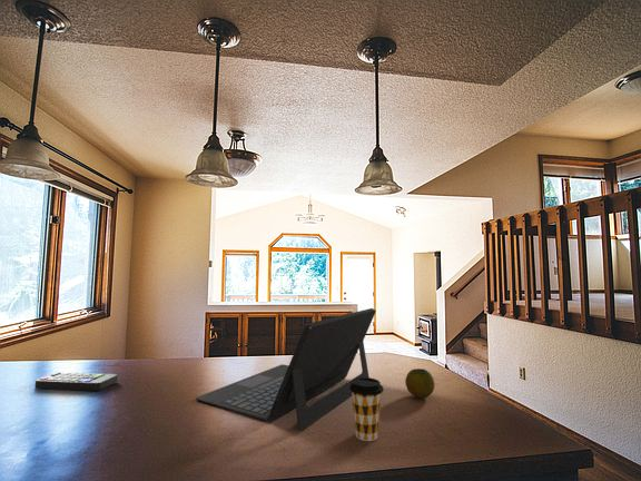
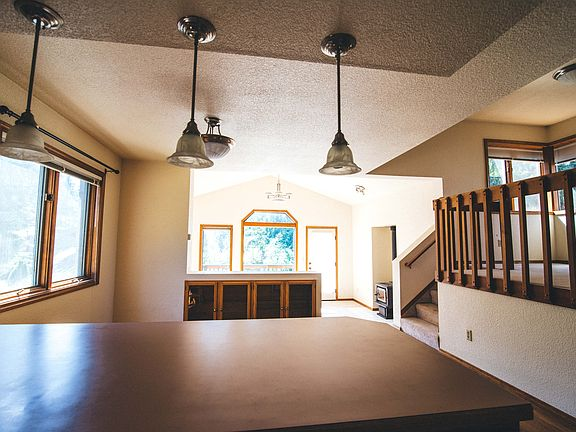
- coffee cup (366, 408)
- fruit (420, 382)
- remote control (77, 380)
- laptop (294, 352)
